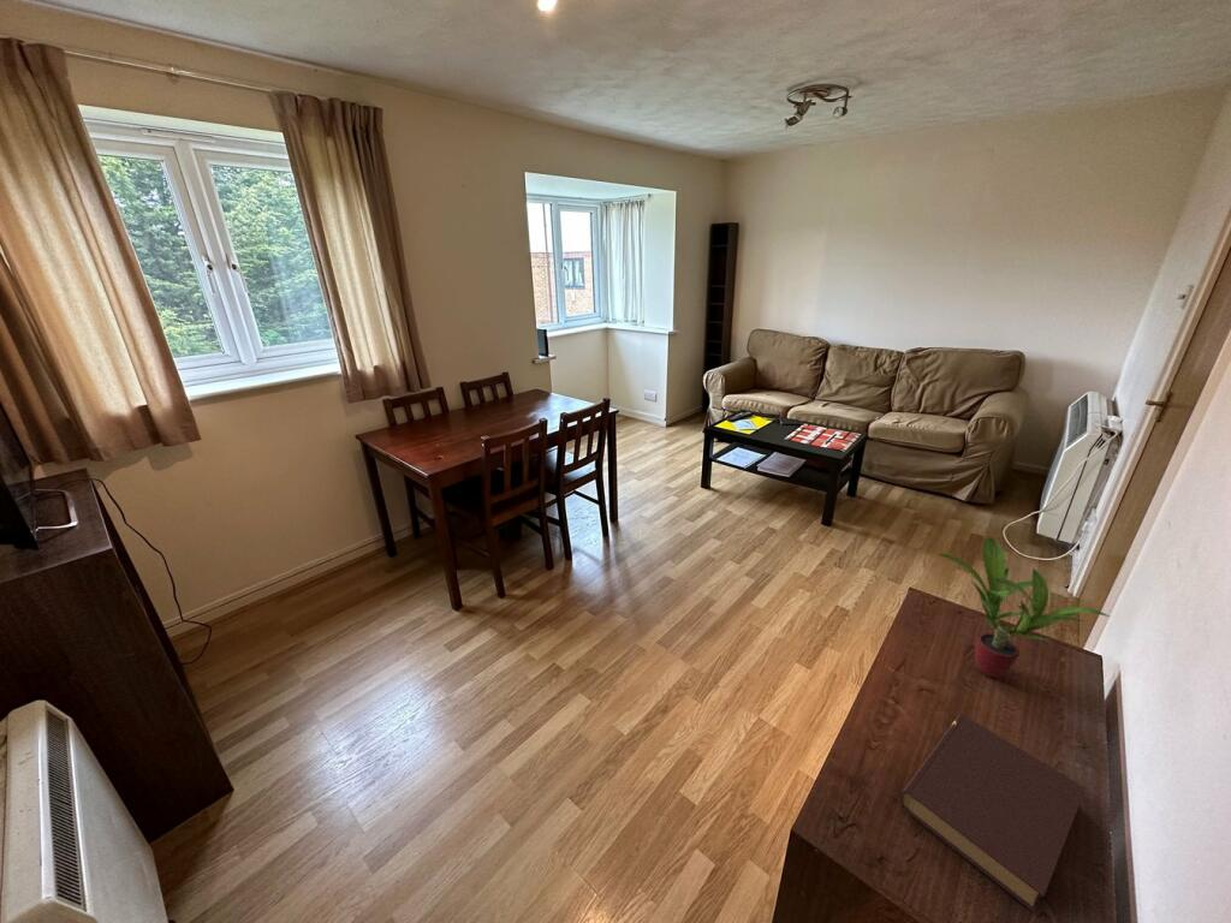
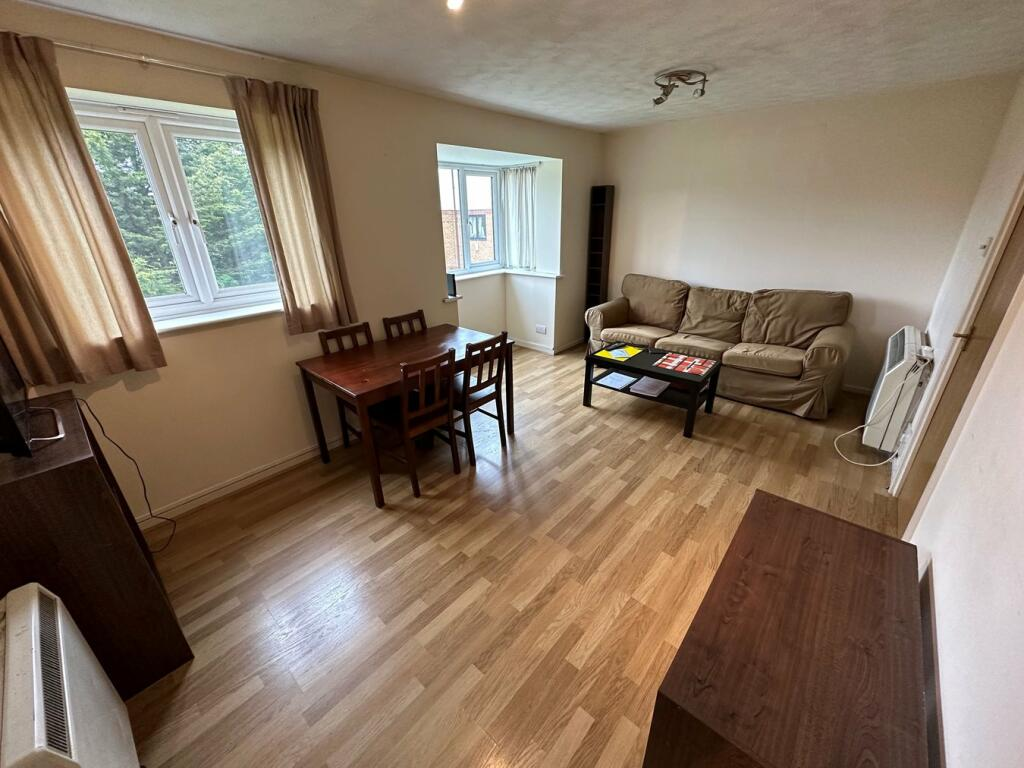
- book (989, 796)
- potted plant (1004, 617)
